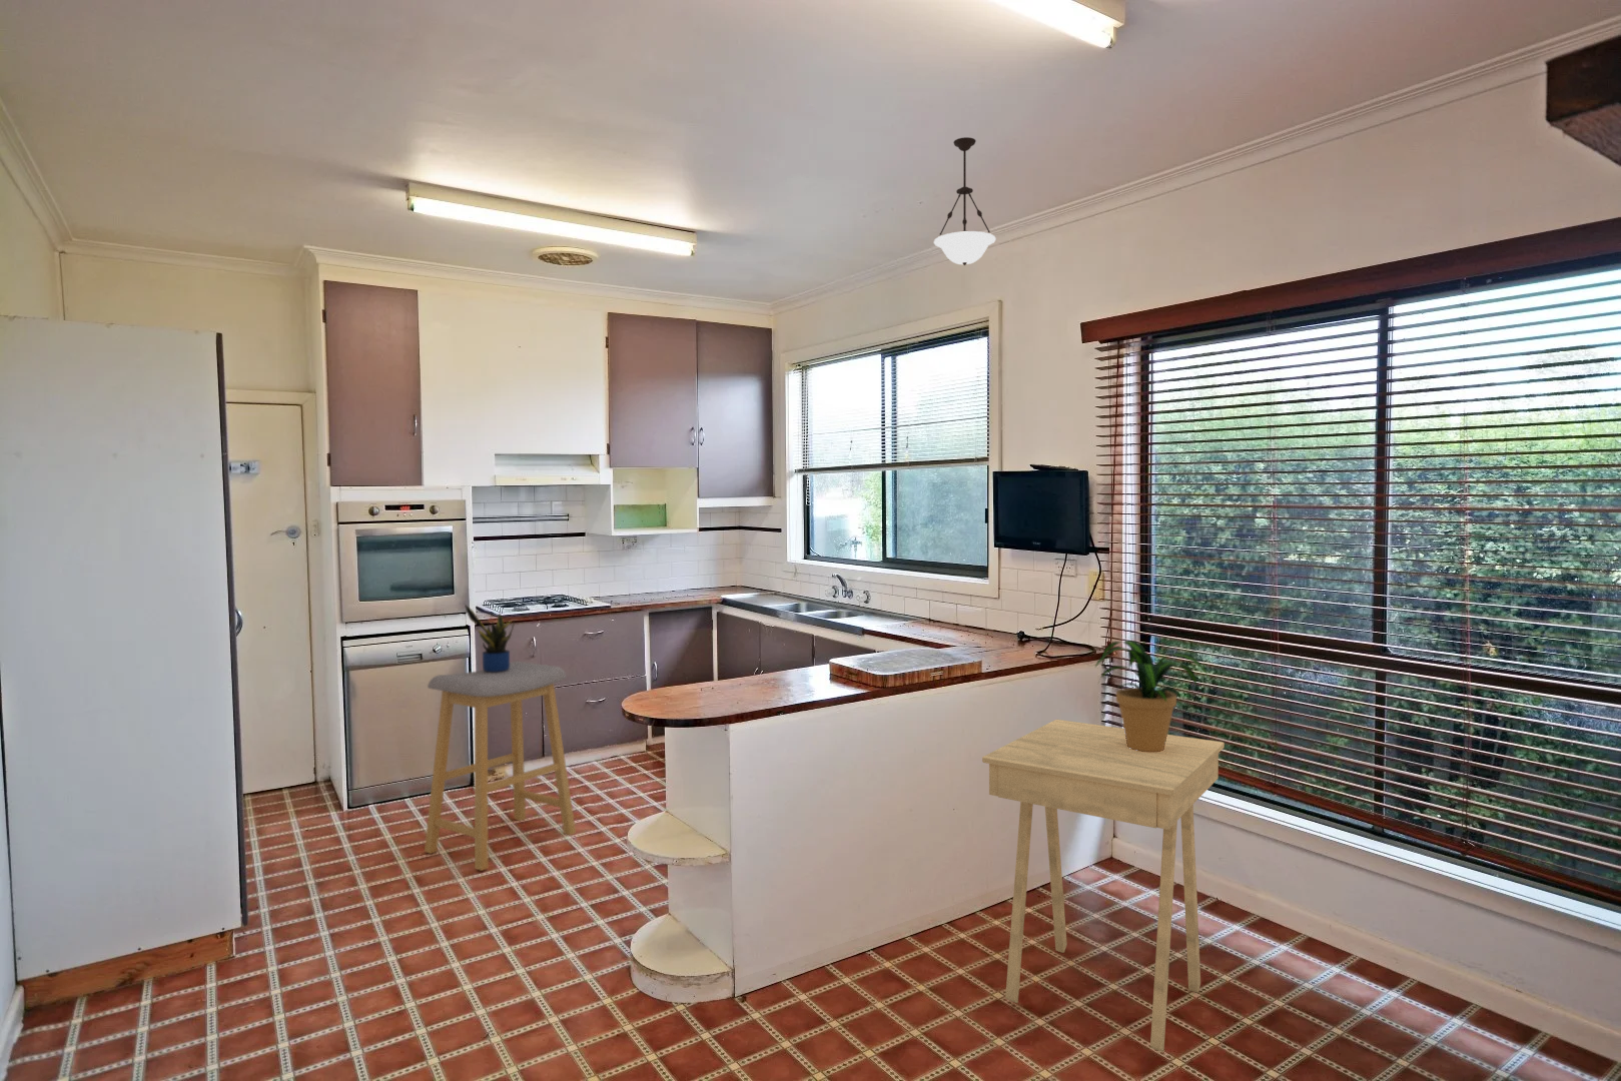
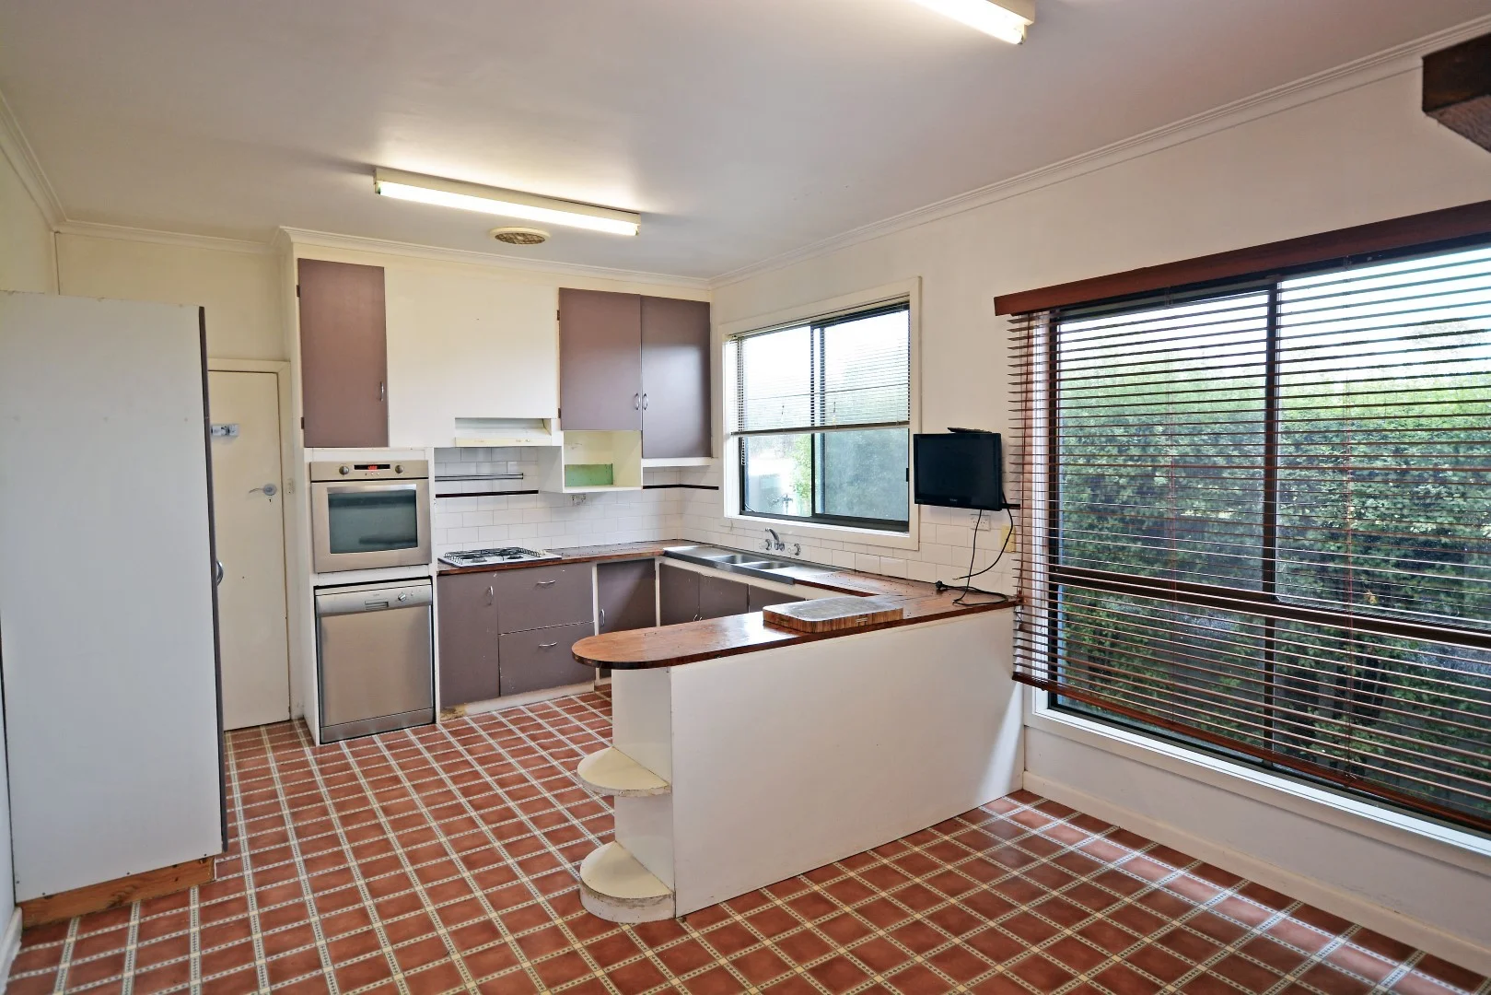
- pendant light (964, 203)
- side table (1061, 873)
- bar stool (500, 756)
- potted plant (490, 635)
- potted plant (1144, 695)
